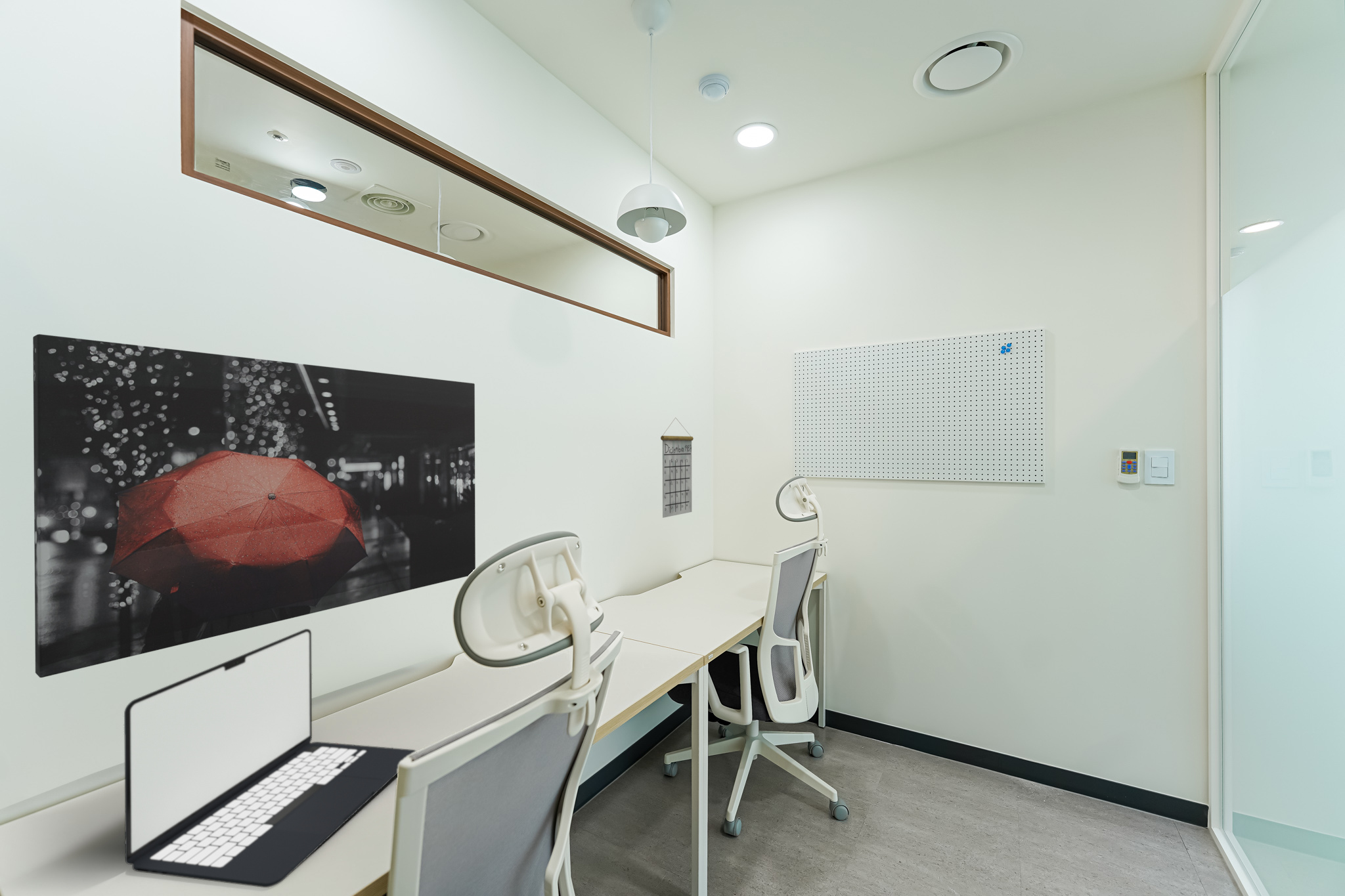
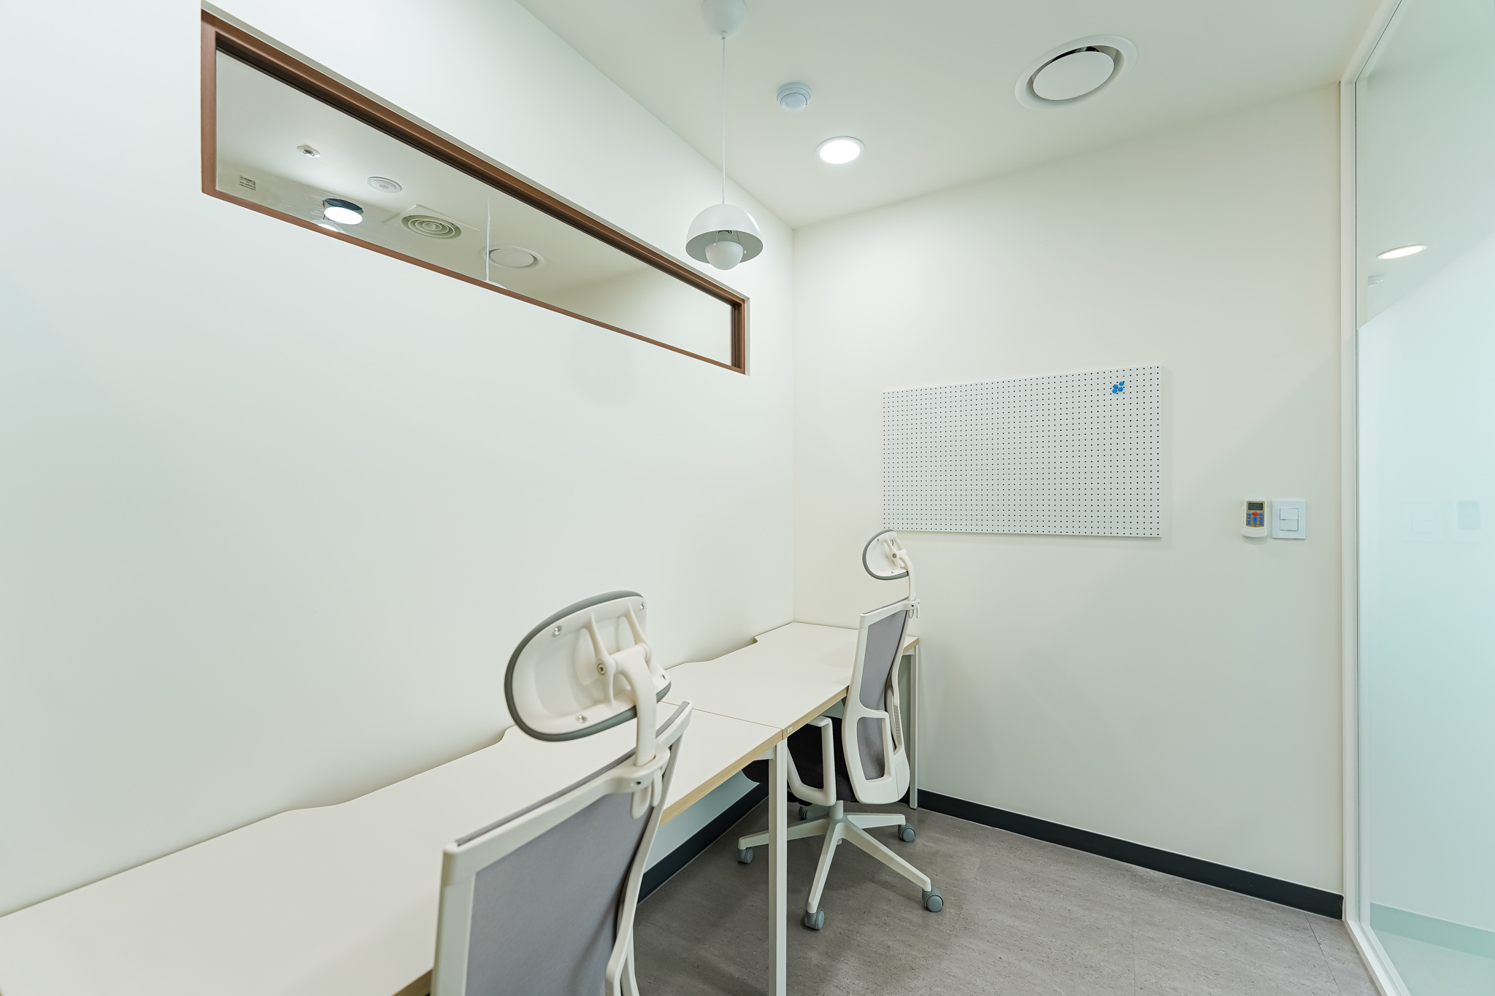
- laptop (295, 733)
- wall art (316, 488)
- calendar (677, 466)
